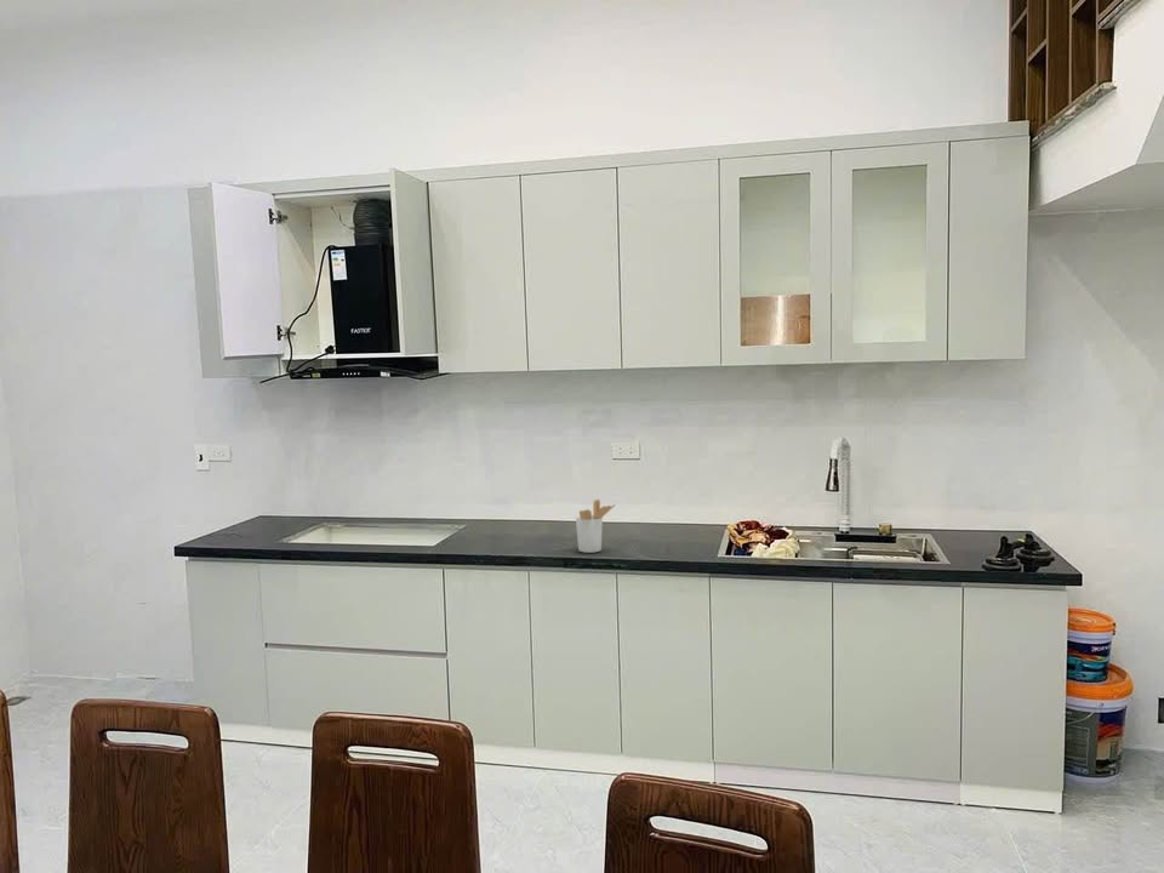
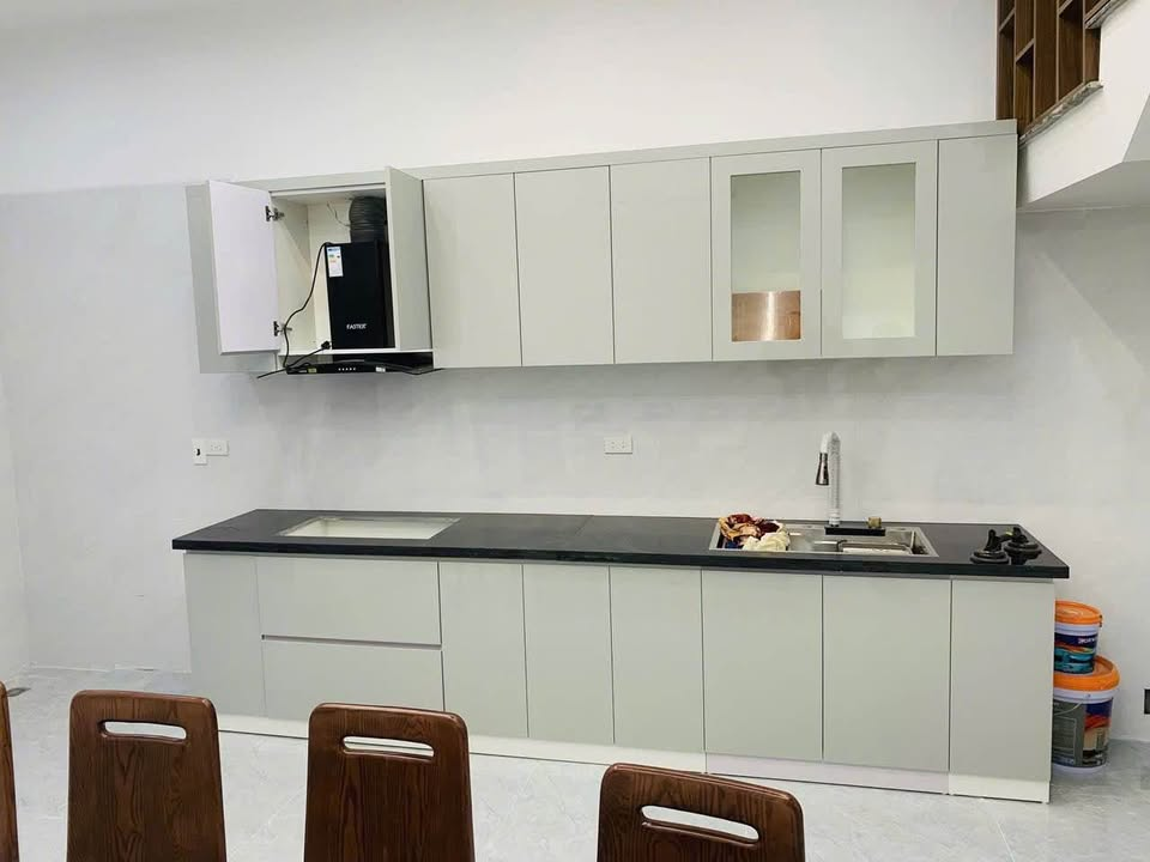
- utensil holder (595, 526)
